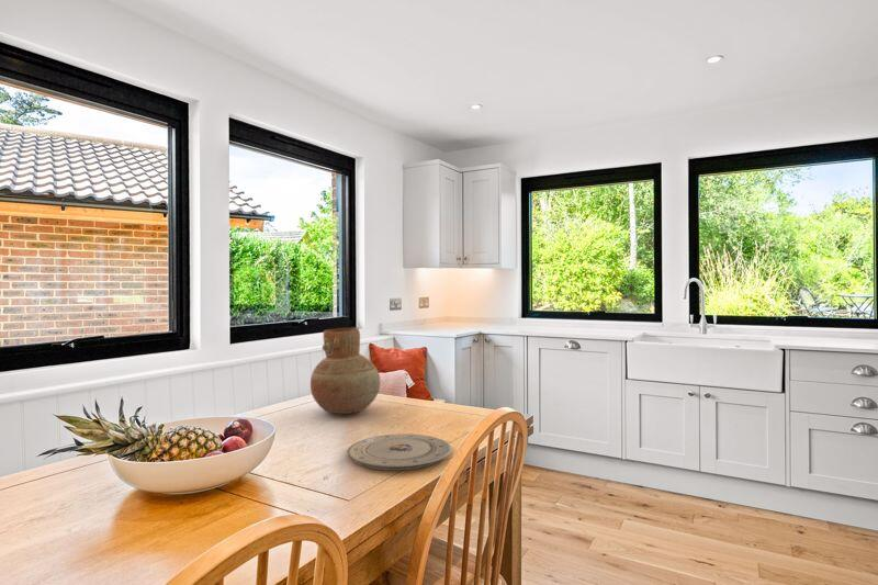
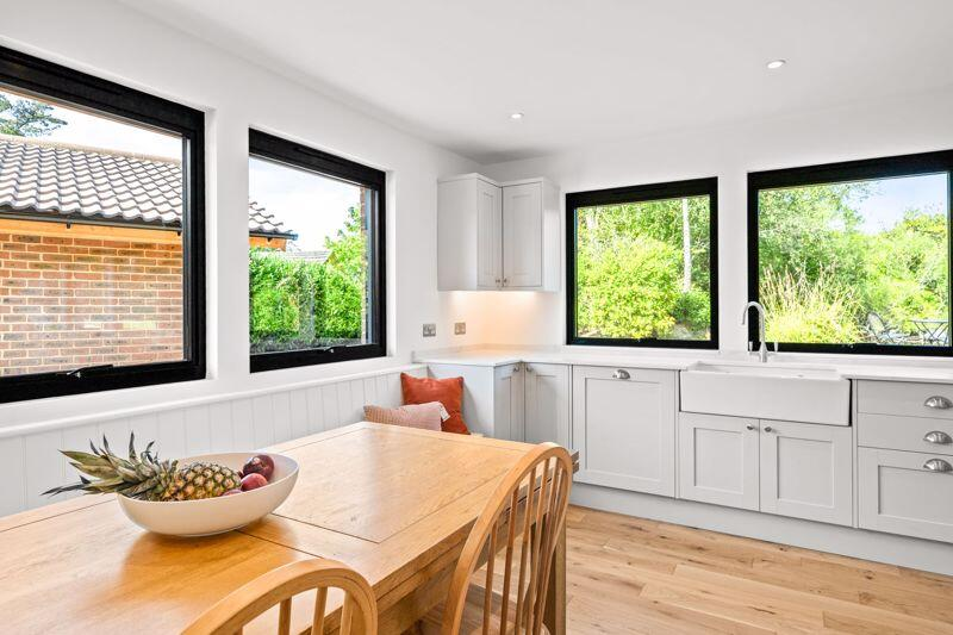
- plate (399, 451)
- vase (345, 369)
